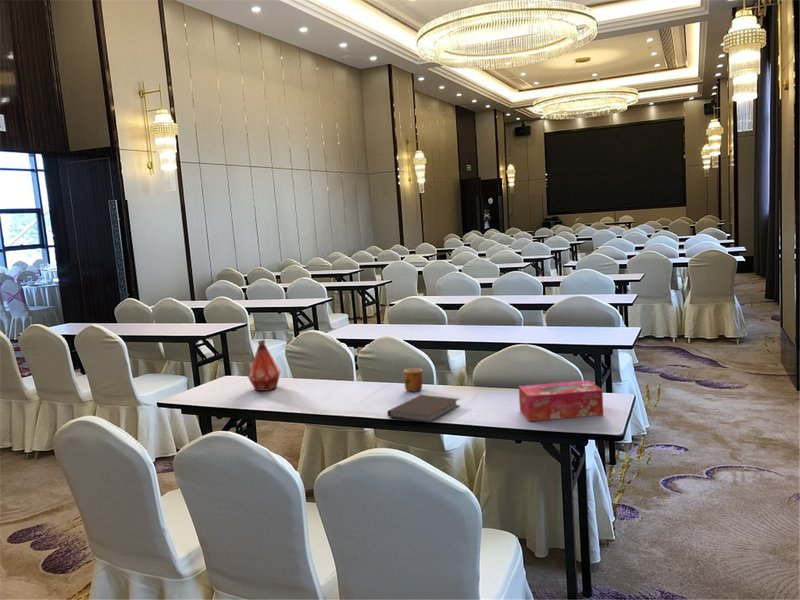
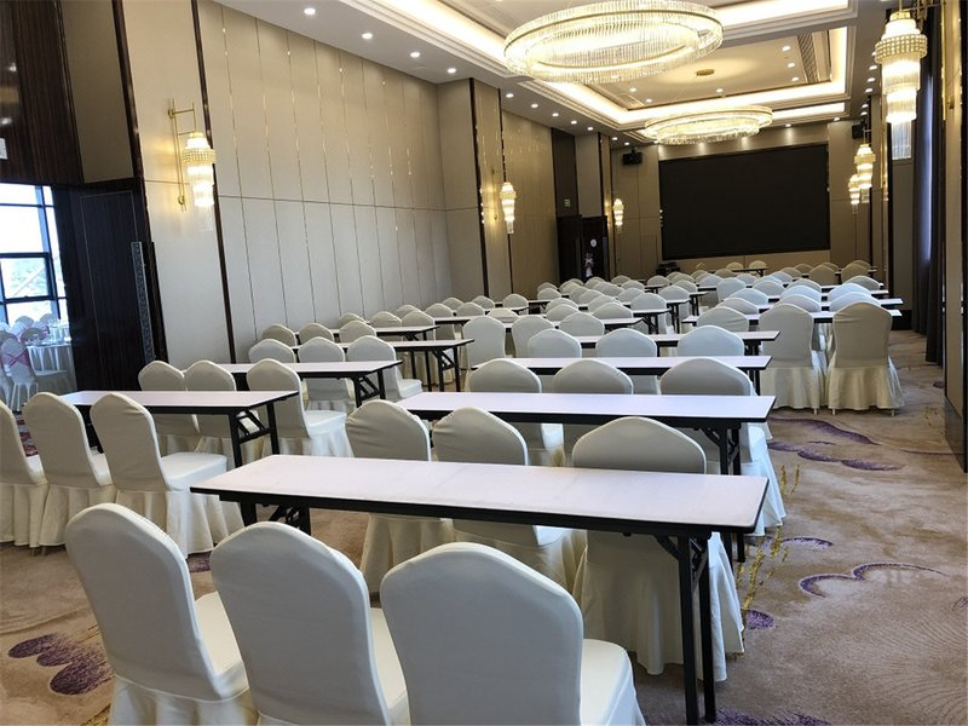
- cup (413, 379)
- bottle (264, 364)
- tissue box (559, 400)
- notebook (424, 407)
